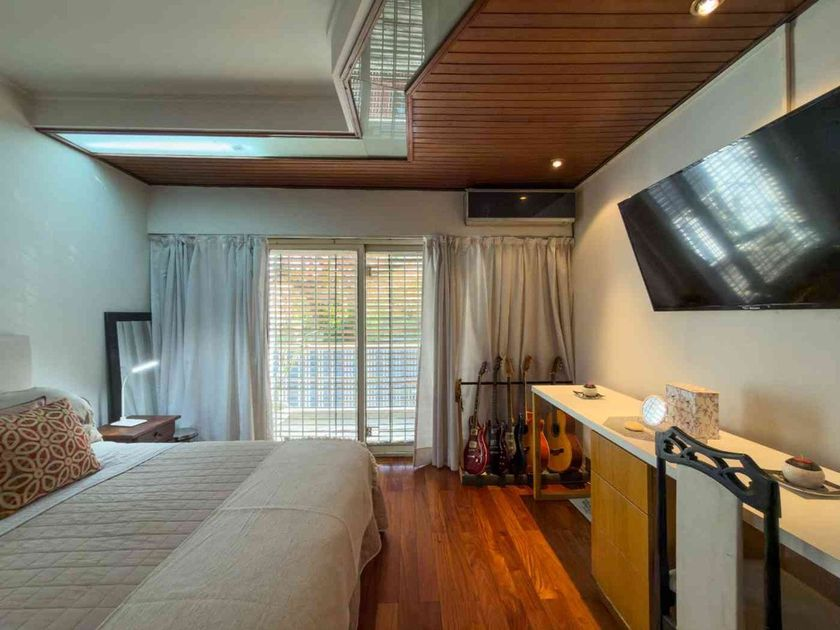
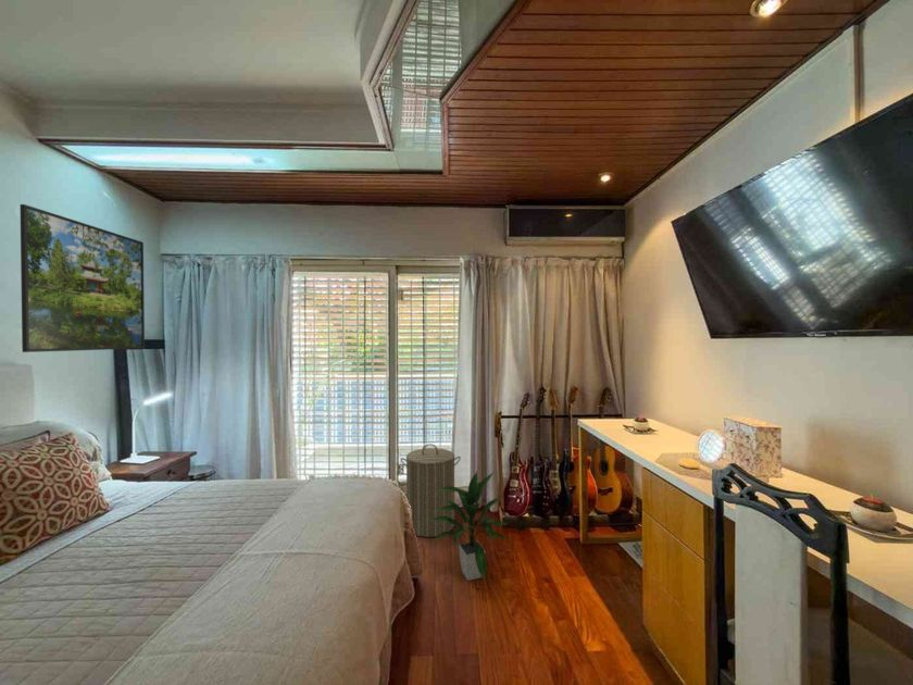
+ indoor plant (471, 525)
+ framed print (92, 288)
+ laundry hamper (430, 484)
